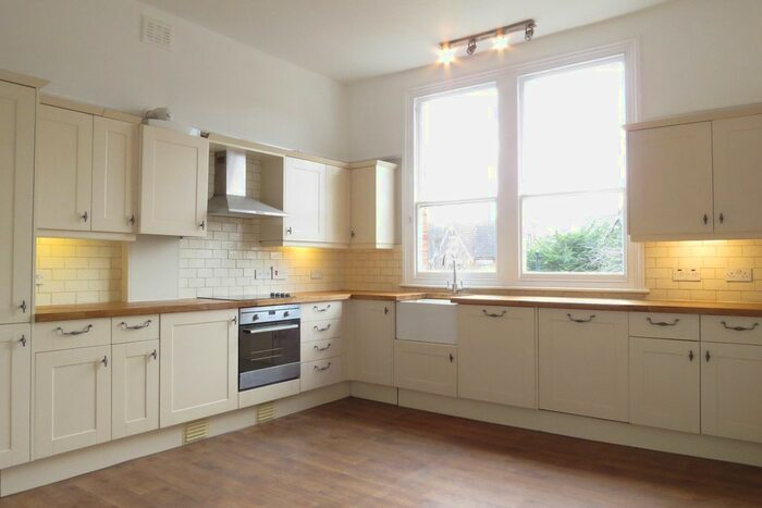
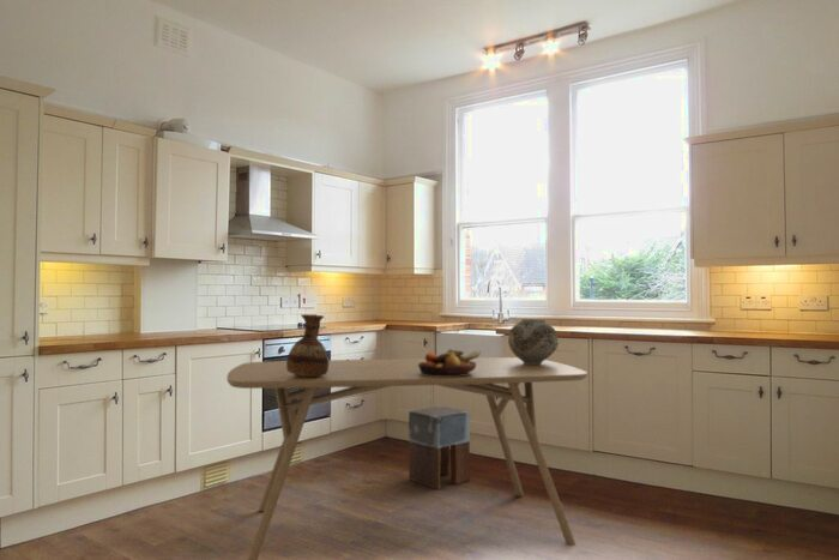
+ vase (532, 341)
+ dining table (405, 385)
+ ceramic pitcher (307, 344)
+ fruit bowl (447, 360)
+ stool (439, 445)
